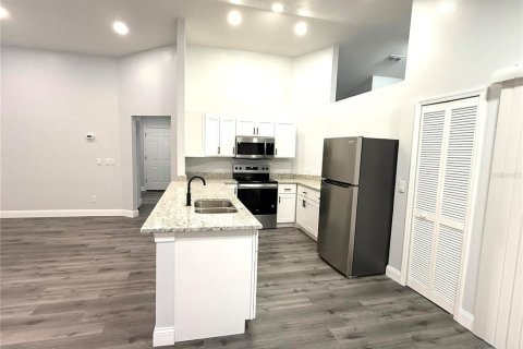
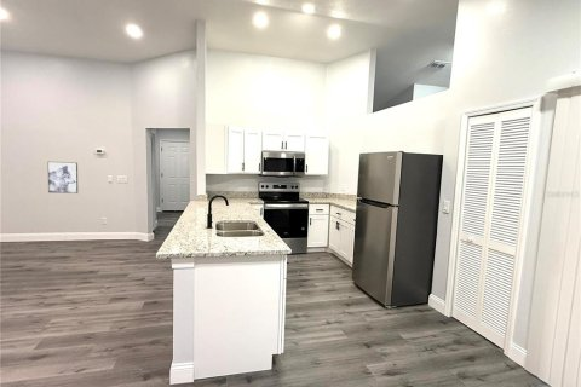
+ wall art (63, 177)
